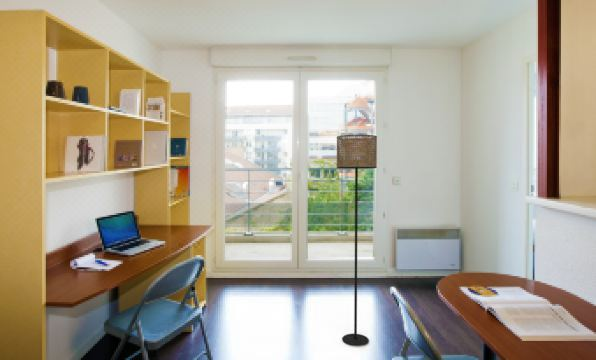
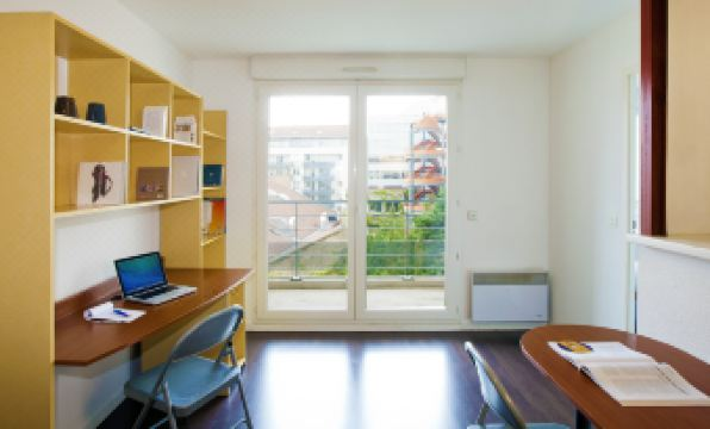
- floor lamp (356, 238)
